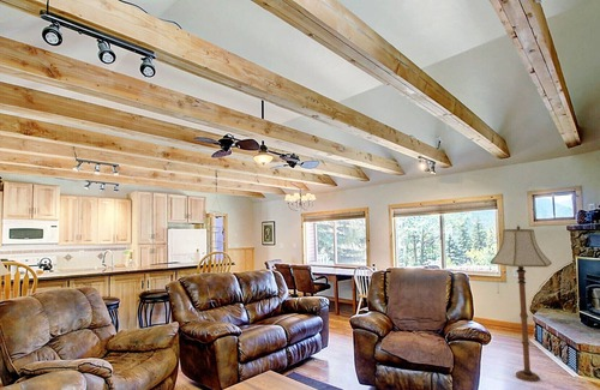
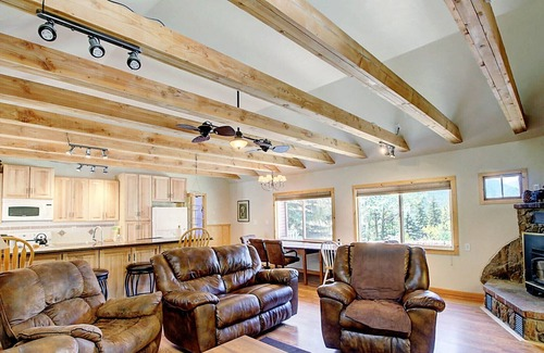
- floor lamp (522, 299)
